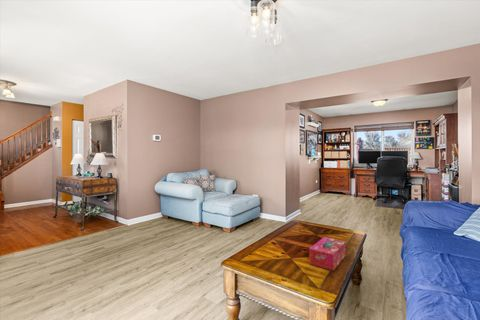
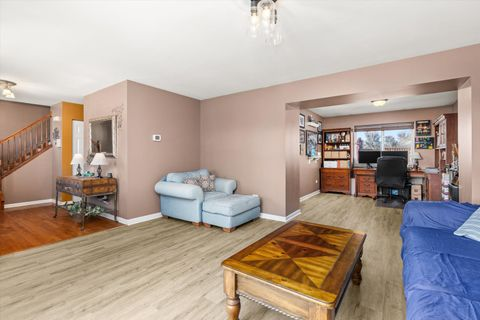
- tissue box (328, 251)
